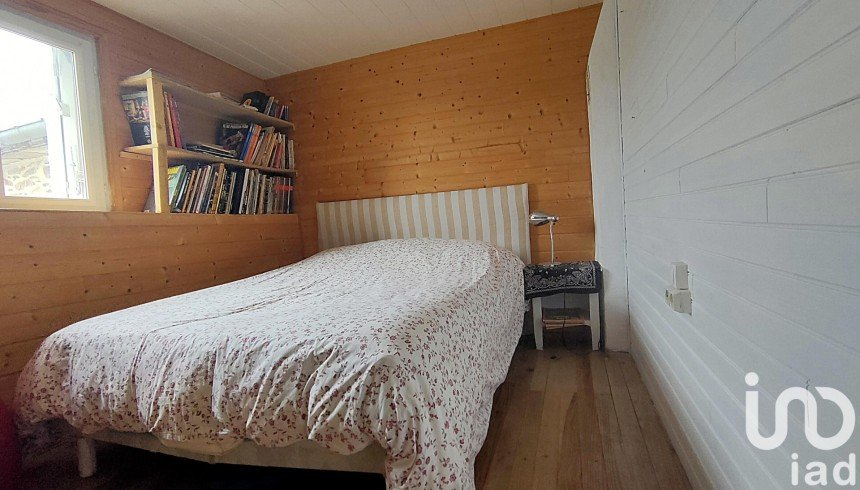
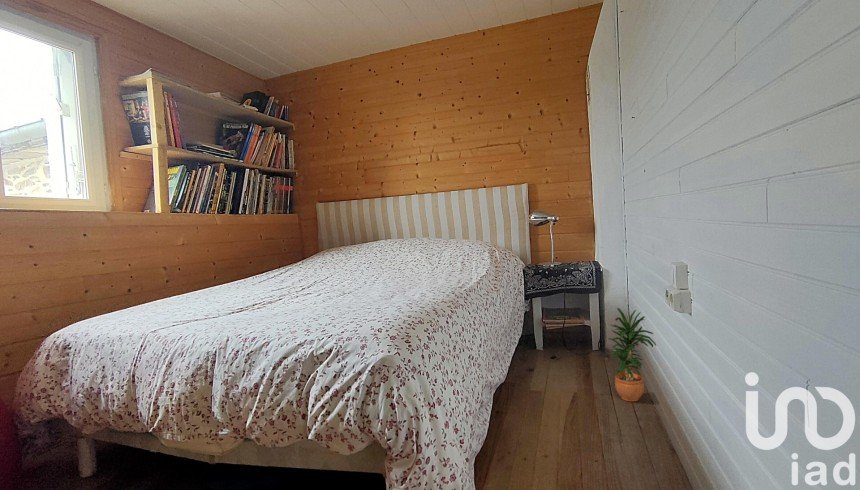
+ potted plant (631, 354)
